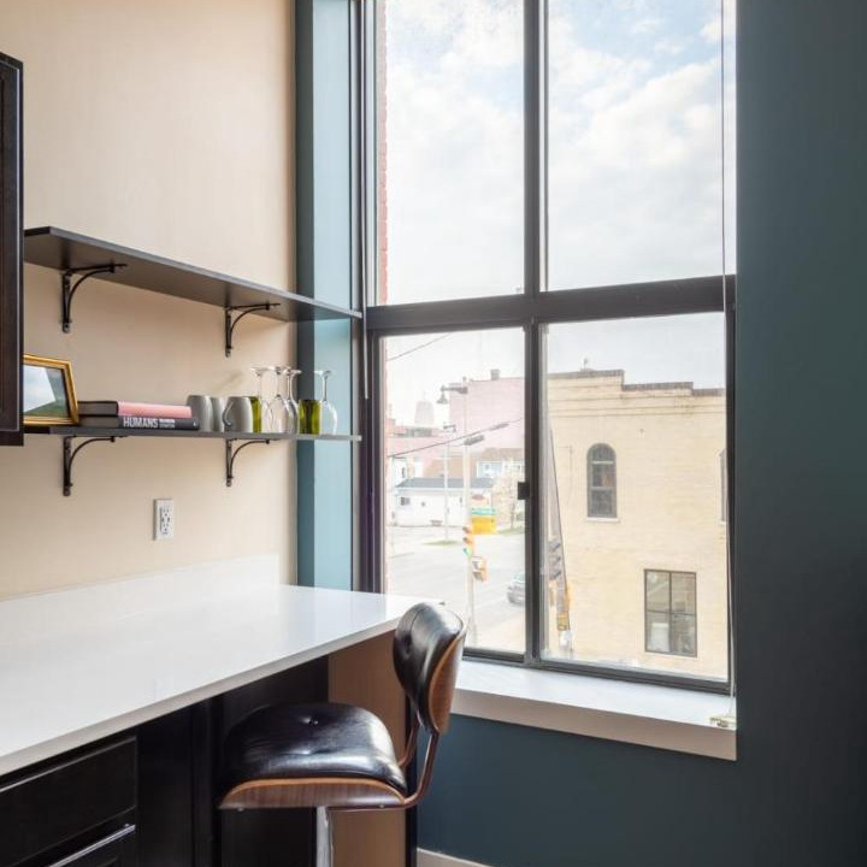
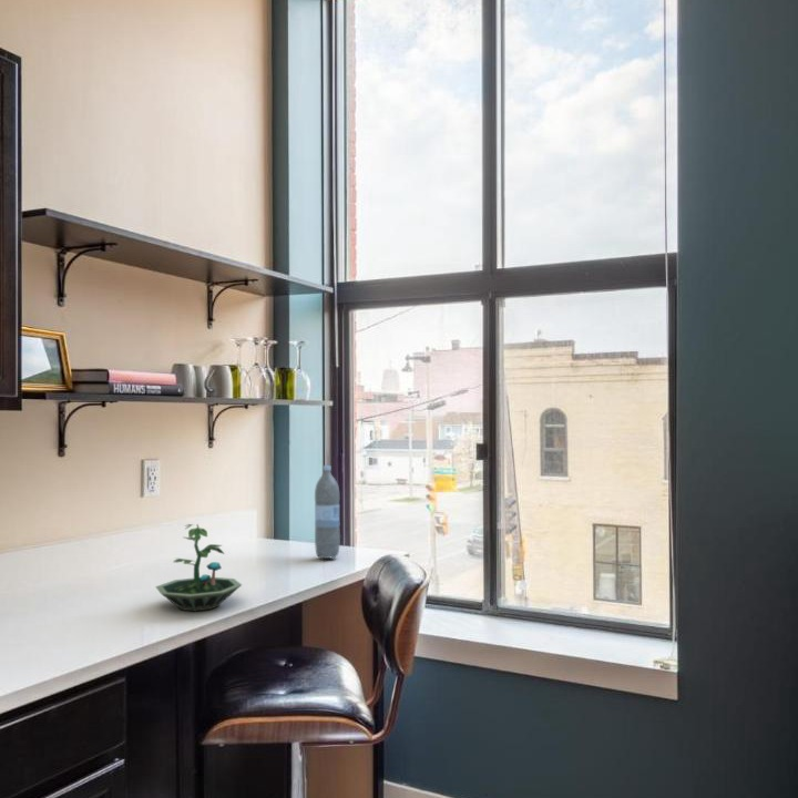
+ water bottle (327, 512)
+ terrarium (197, 540)
